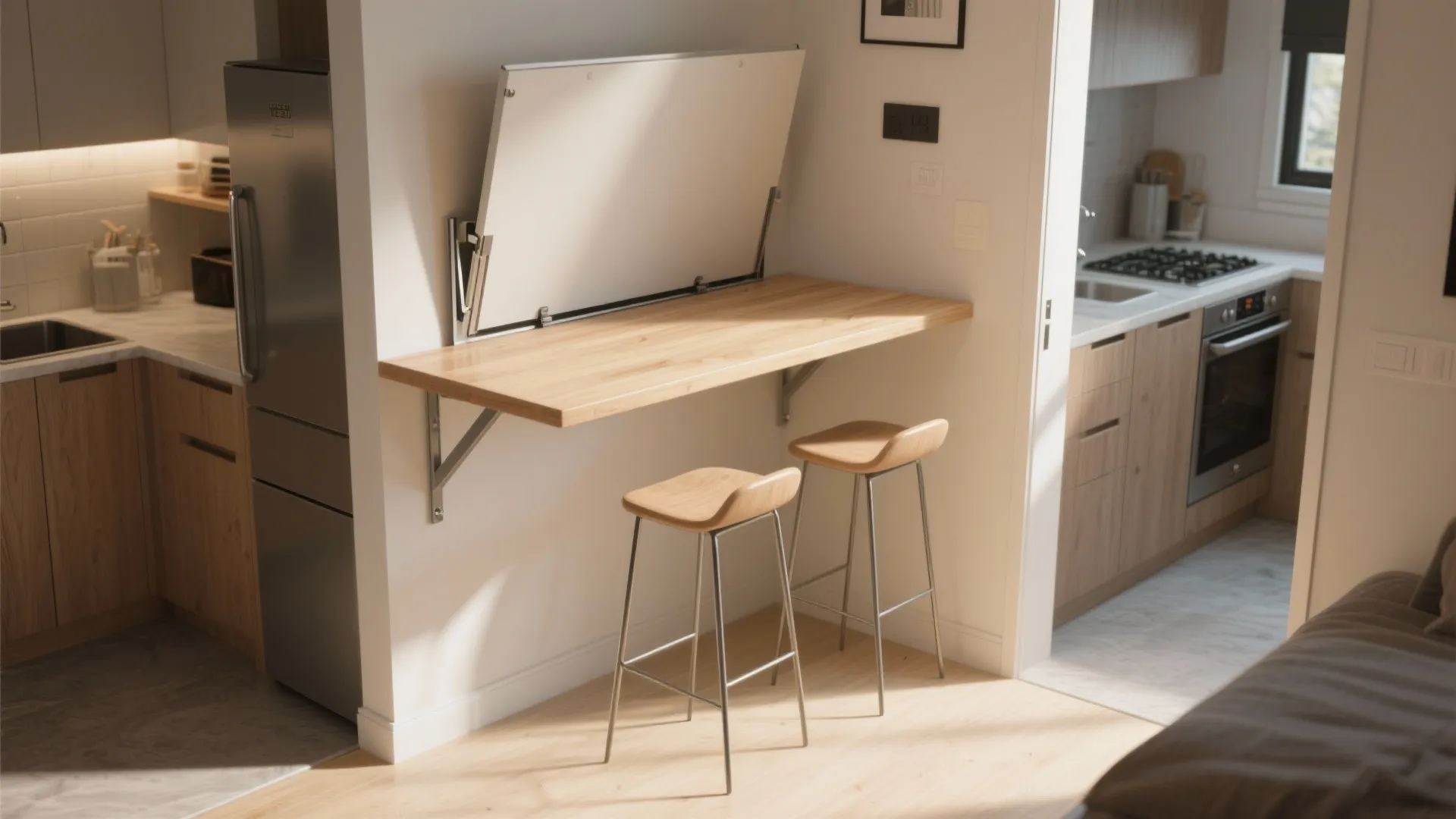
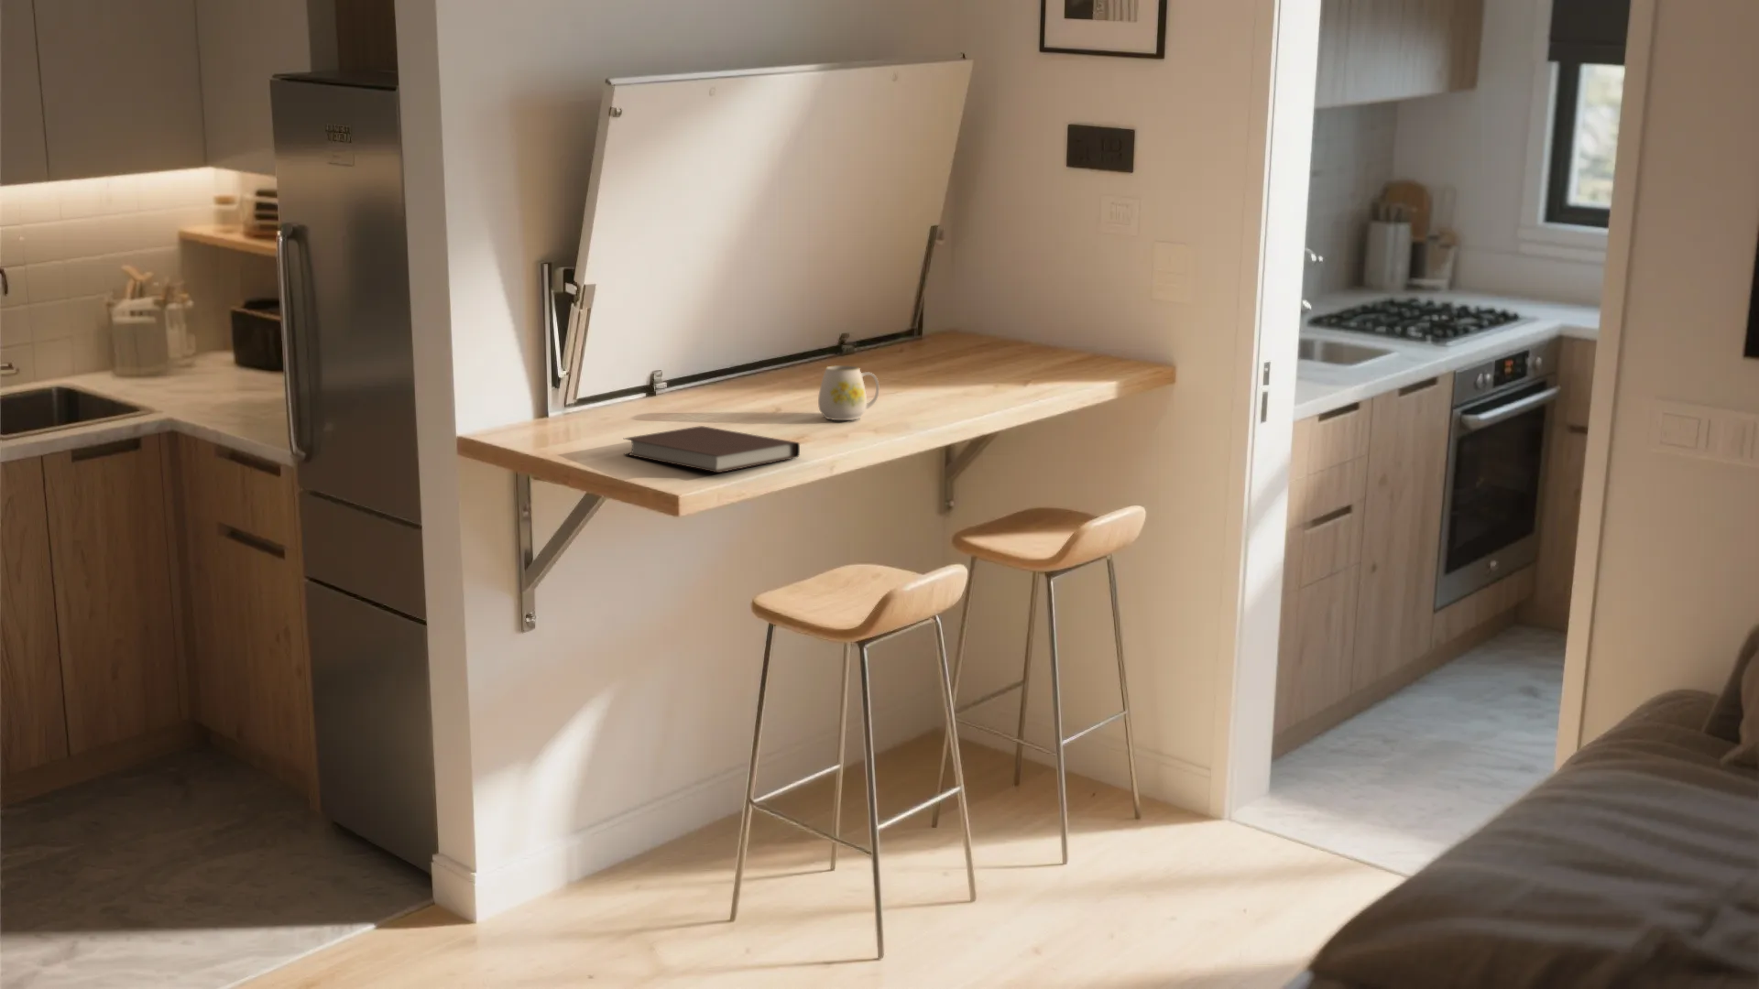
+ mug (848, 392)
+ notebook (710, 448)
